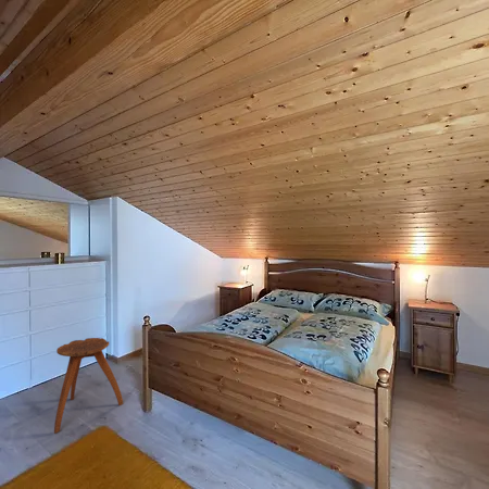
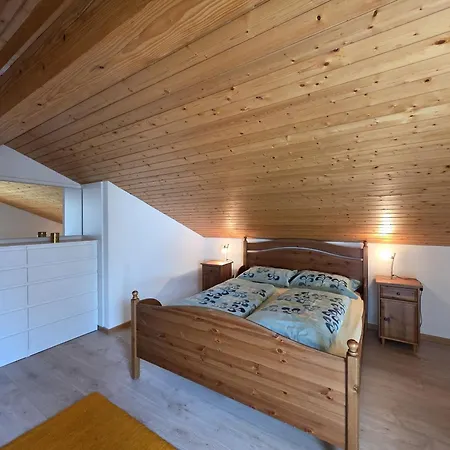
- stool (77, 375)
